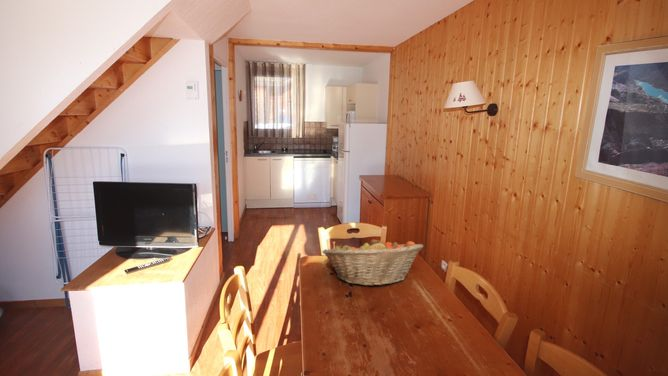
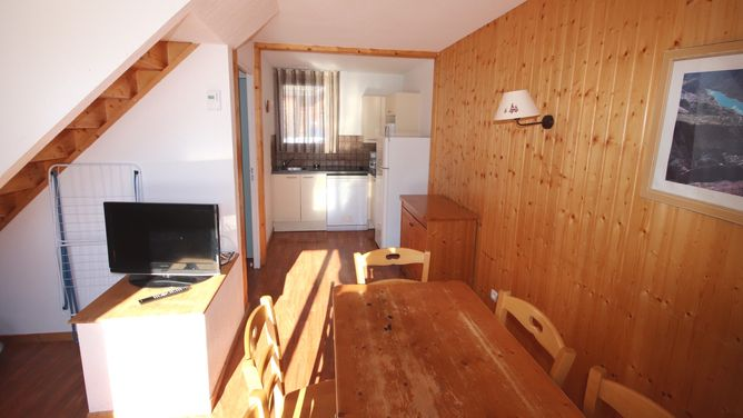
- fruit basket (372, 256)
